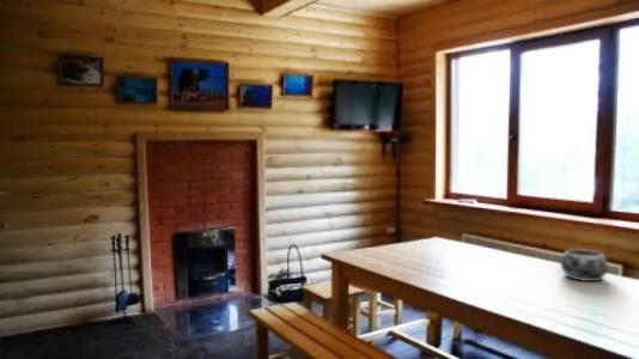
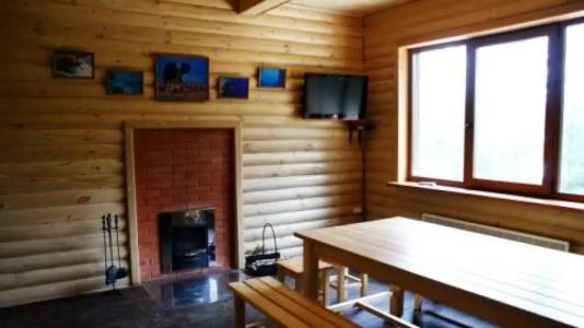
- decorative bowl (583, 264)
